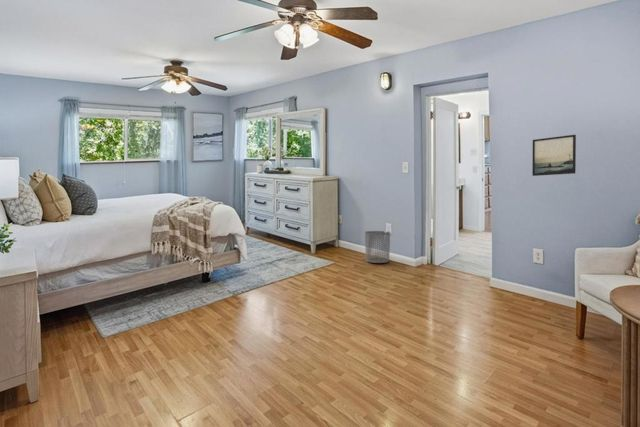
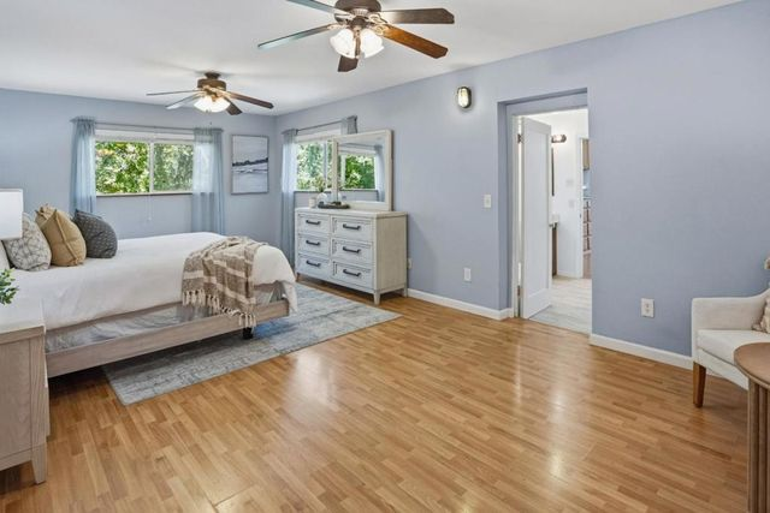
- waste bin (377, 246)
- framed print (553, 156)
